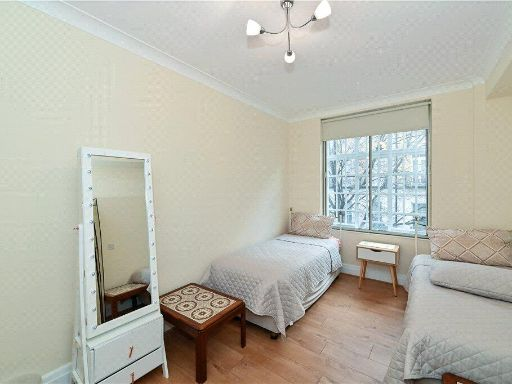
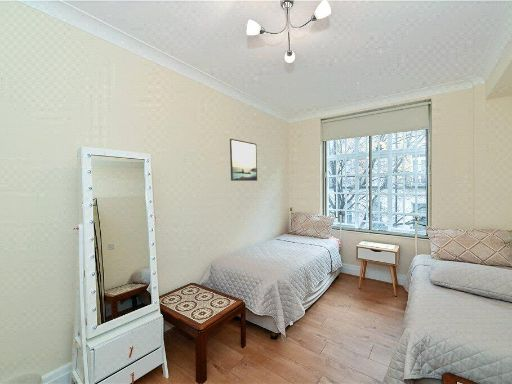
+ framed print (244, 161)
